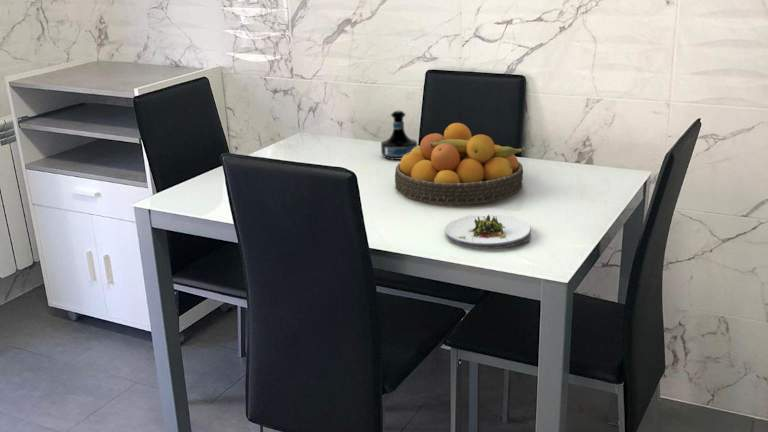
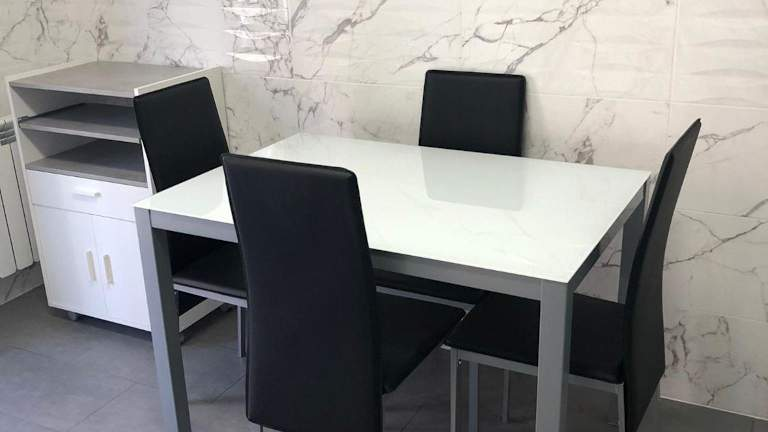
- fruit bowl (458, 158)
- tequila bottle (398, 133)
- salad plate (487, 225)
